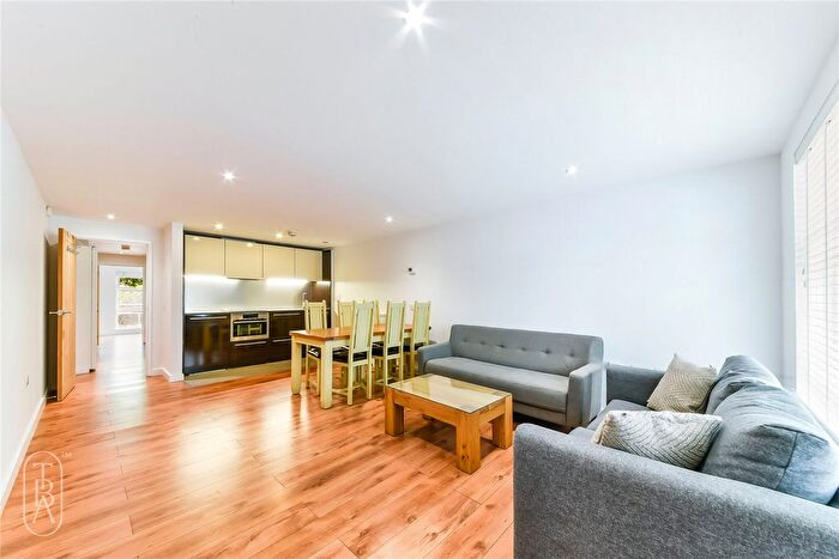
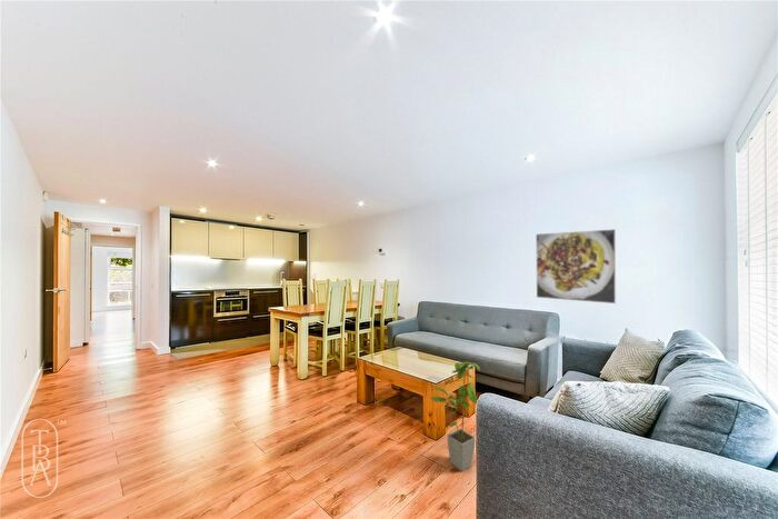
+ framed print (572, 266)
+ house plant (456, 409)
